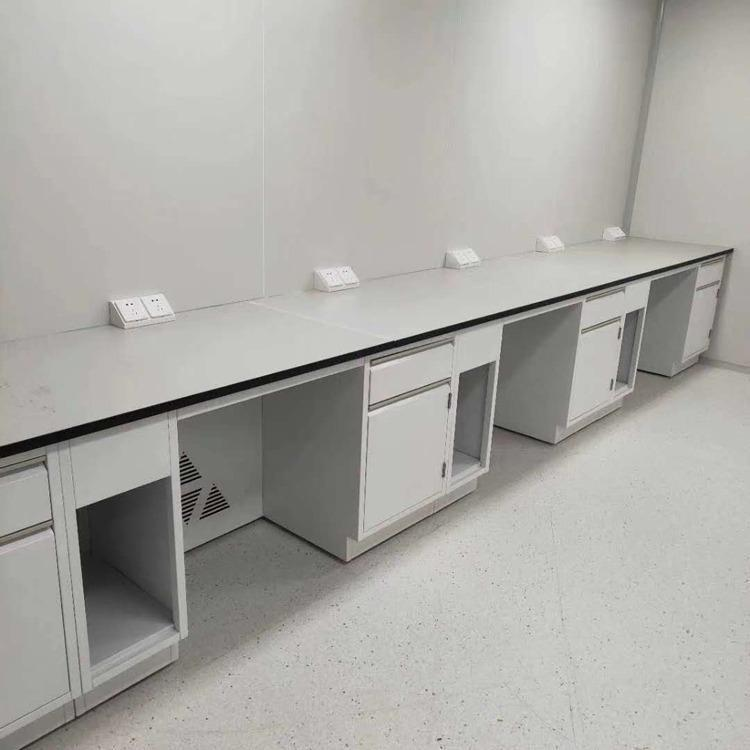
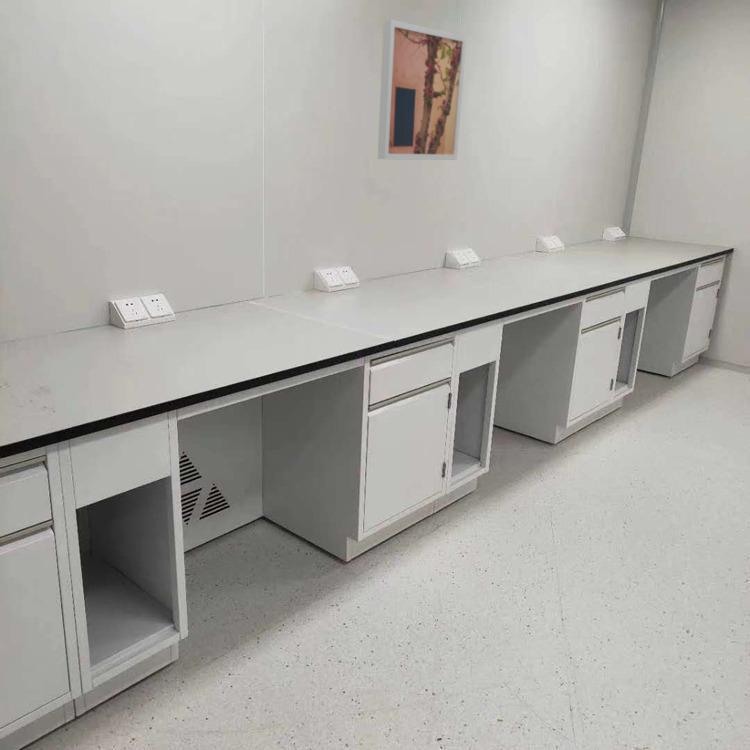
+ wall art (423, 95)
